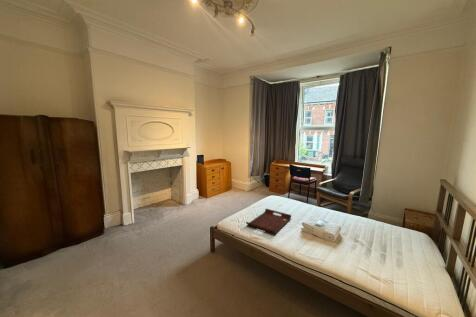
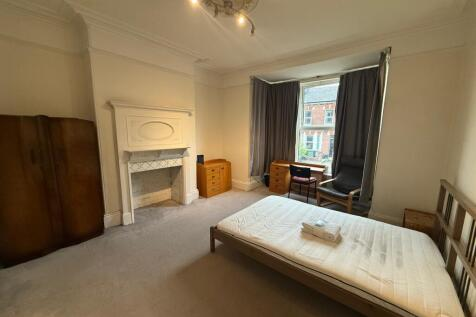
- serving tray (269, 220)
